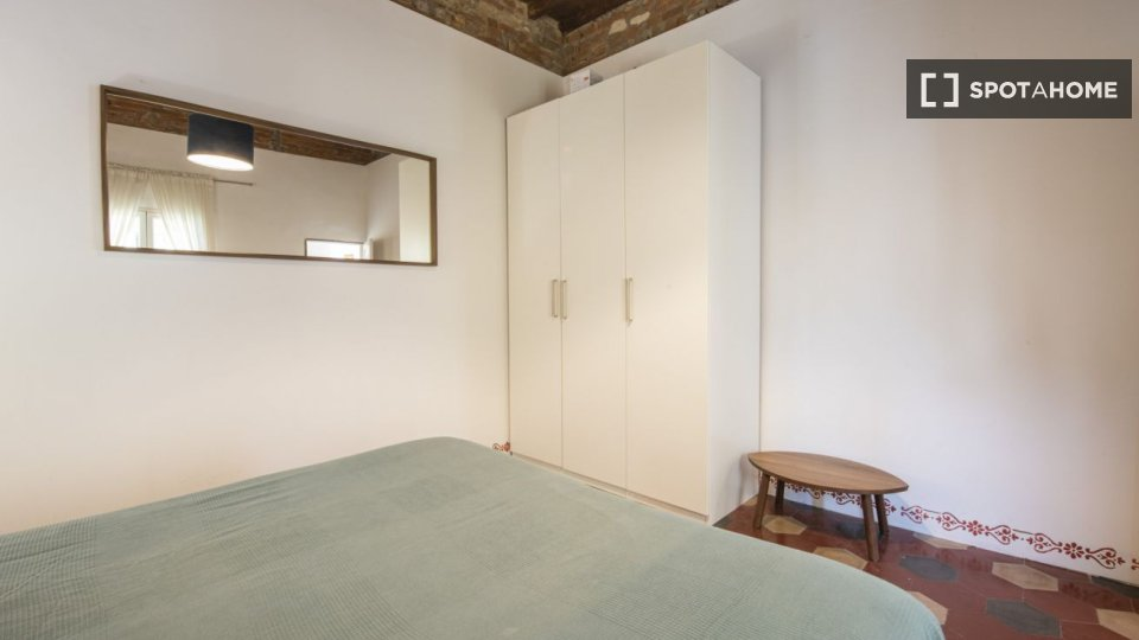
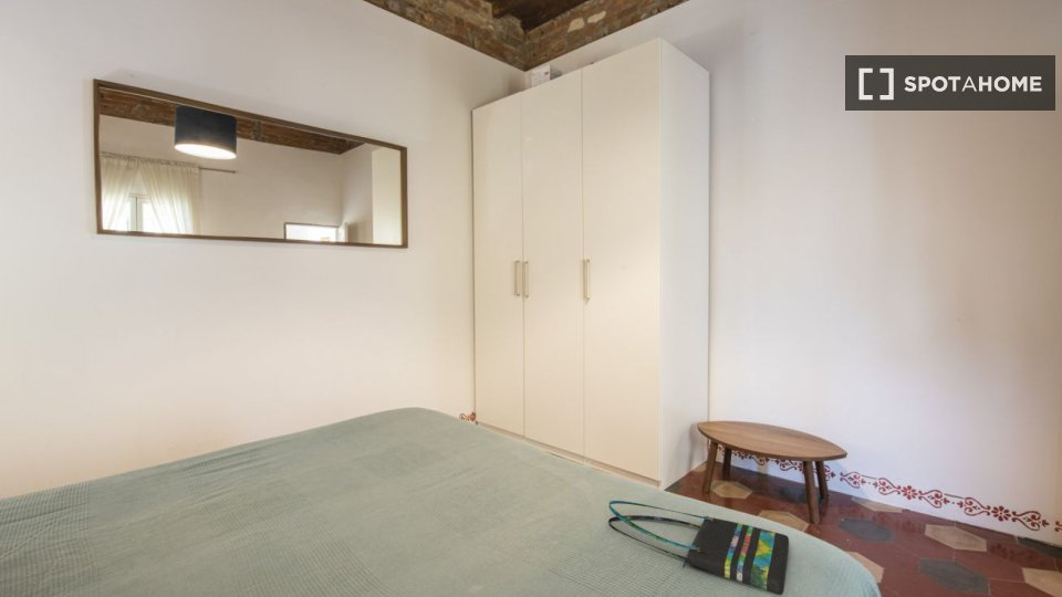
+ tote bag (696, 535)
